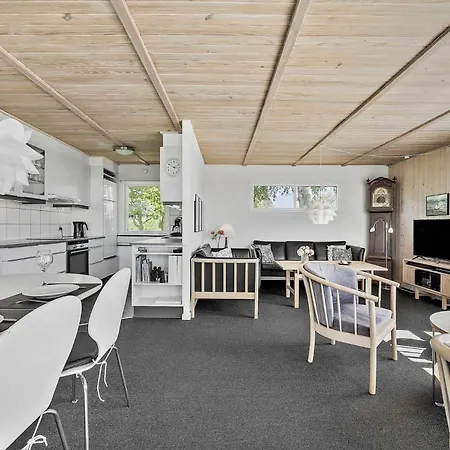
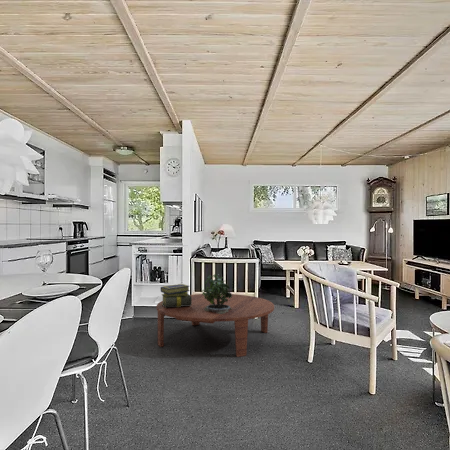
+ coffee table (215, 320)
+ stack of books (175, 295)
+ potted plant (217, 291)
